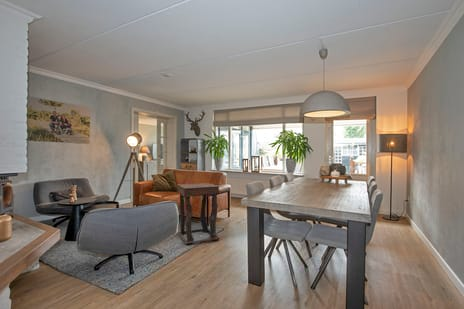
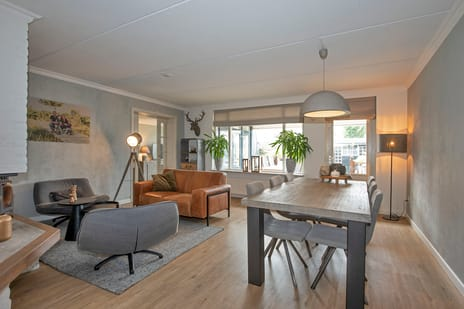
- side table (201, 210)
